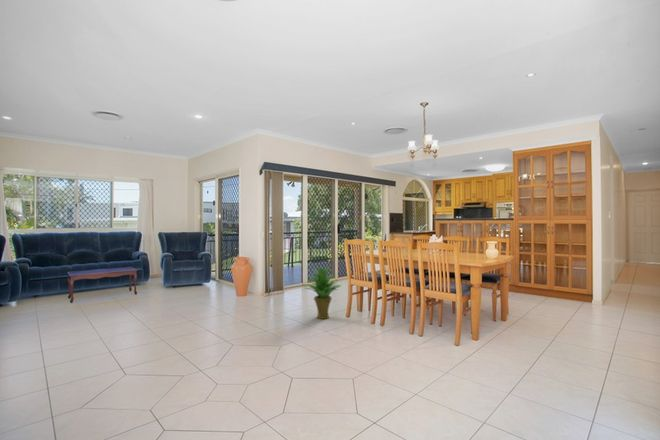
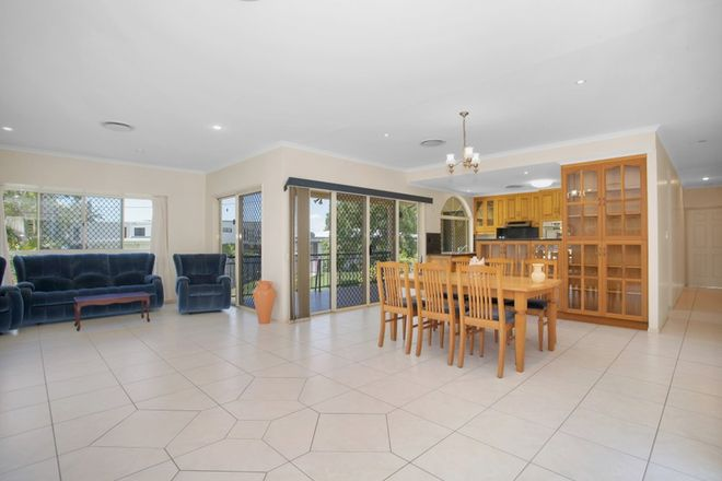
- potted plant (322, 291)
